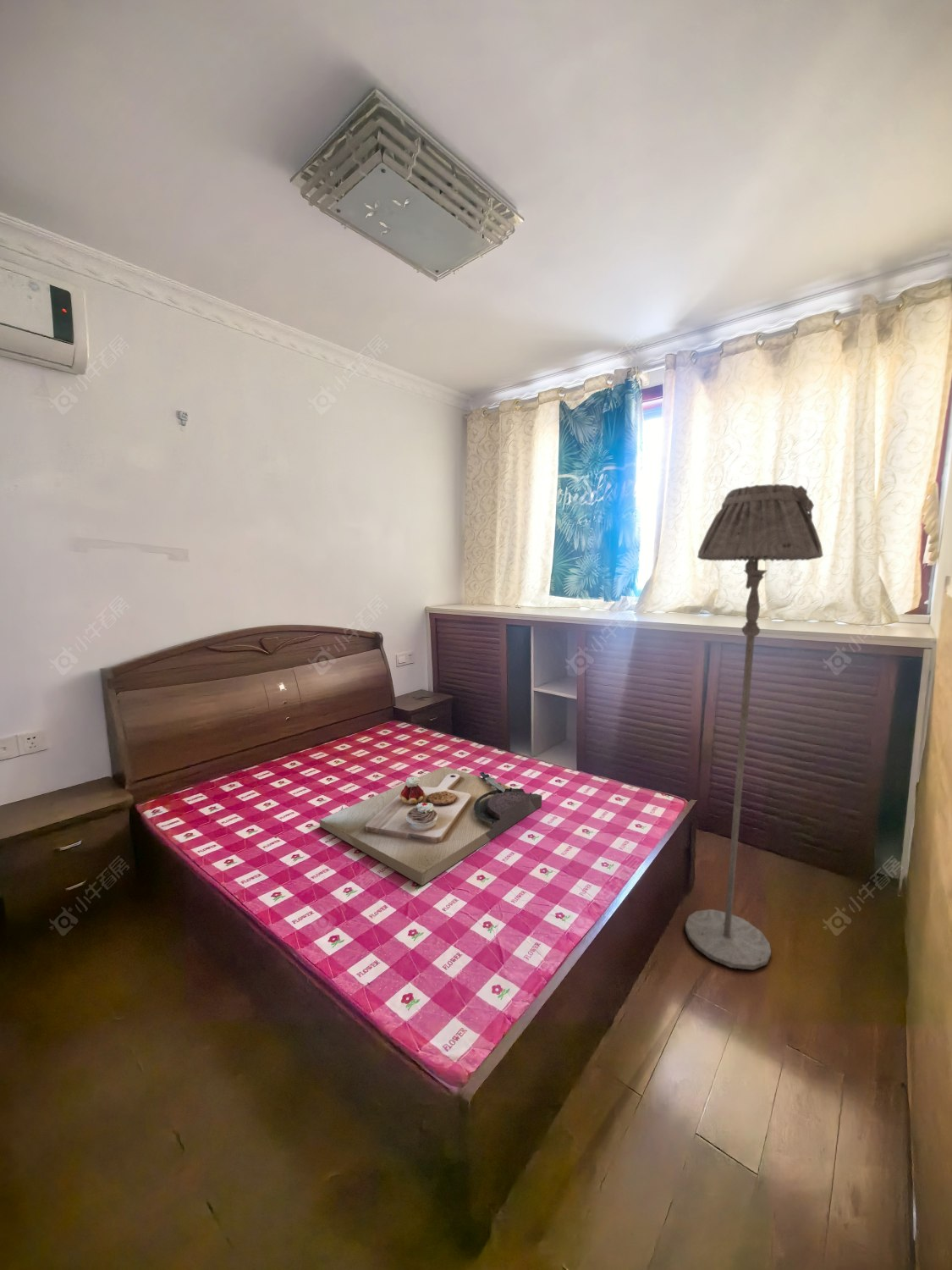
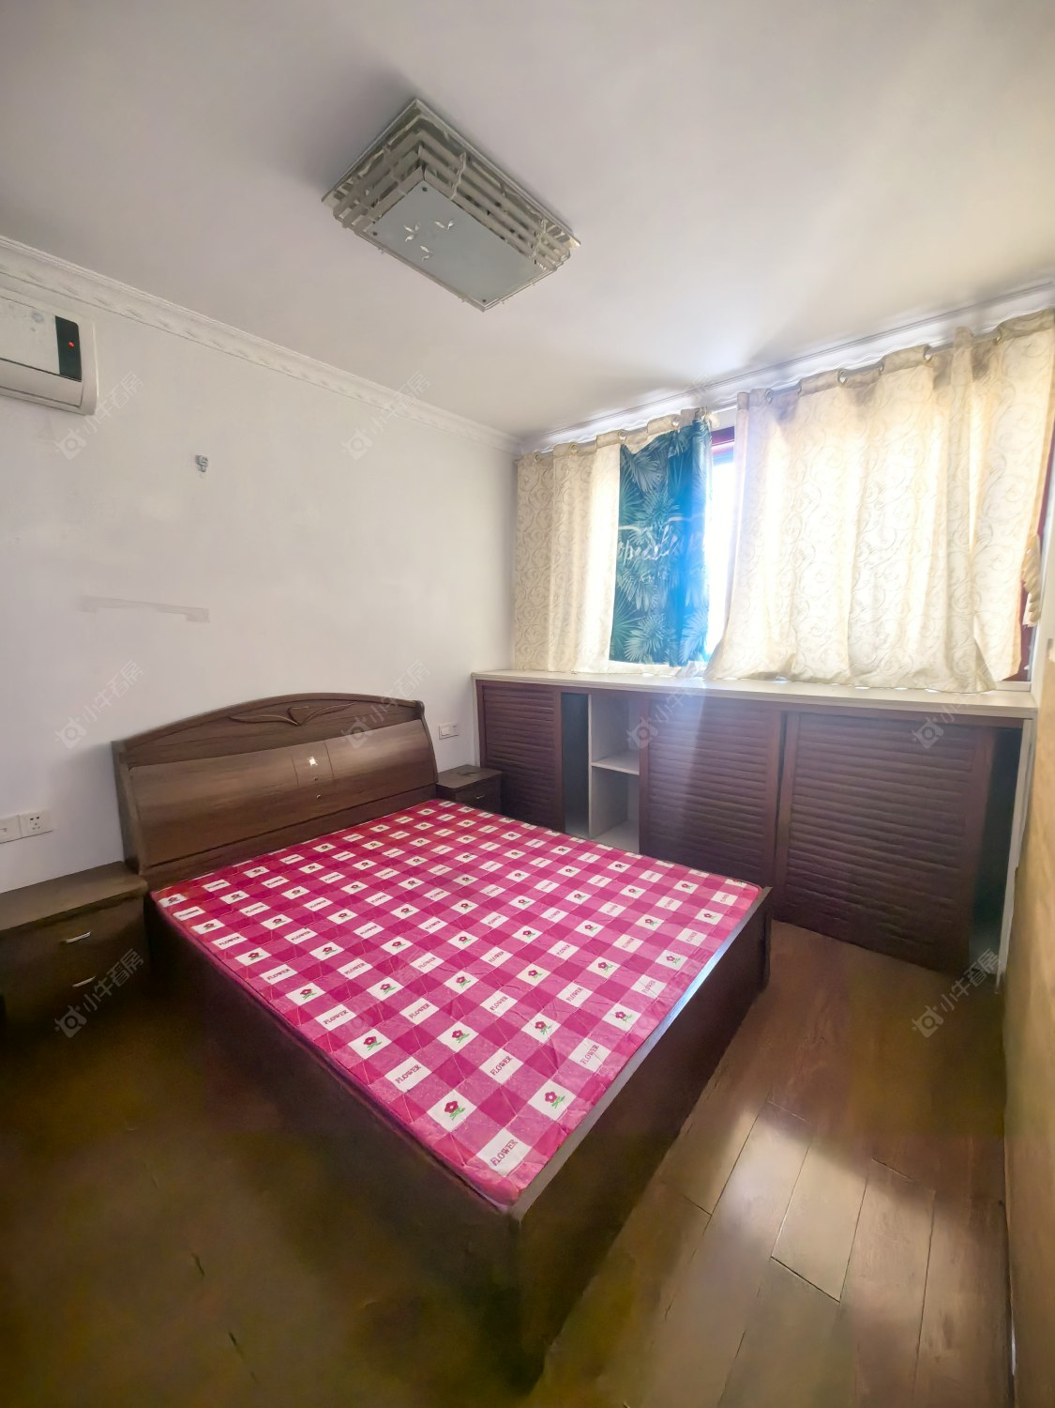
- floor lamp (743, 726)
- decorative tray (436, 798)
